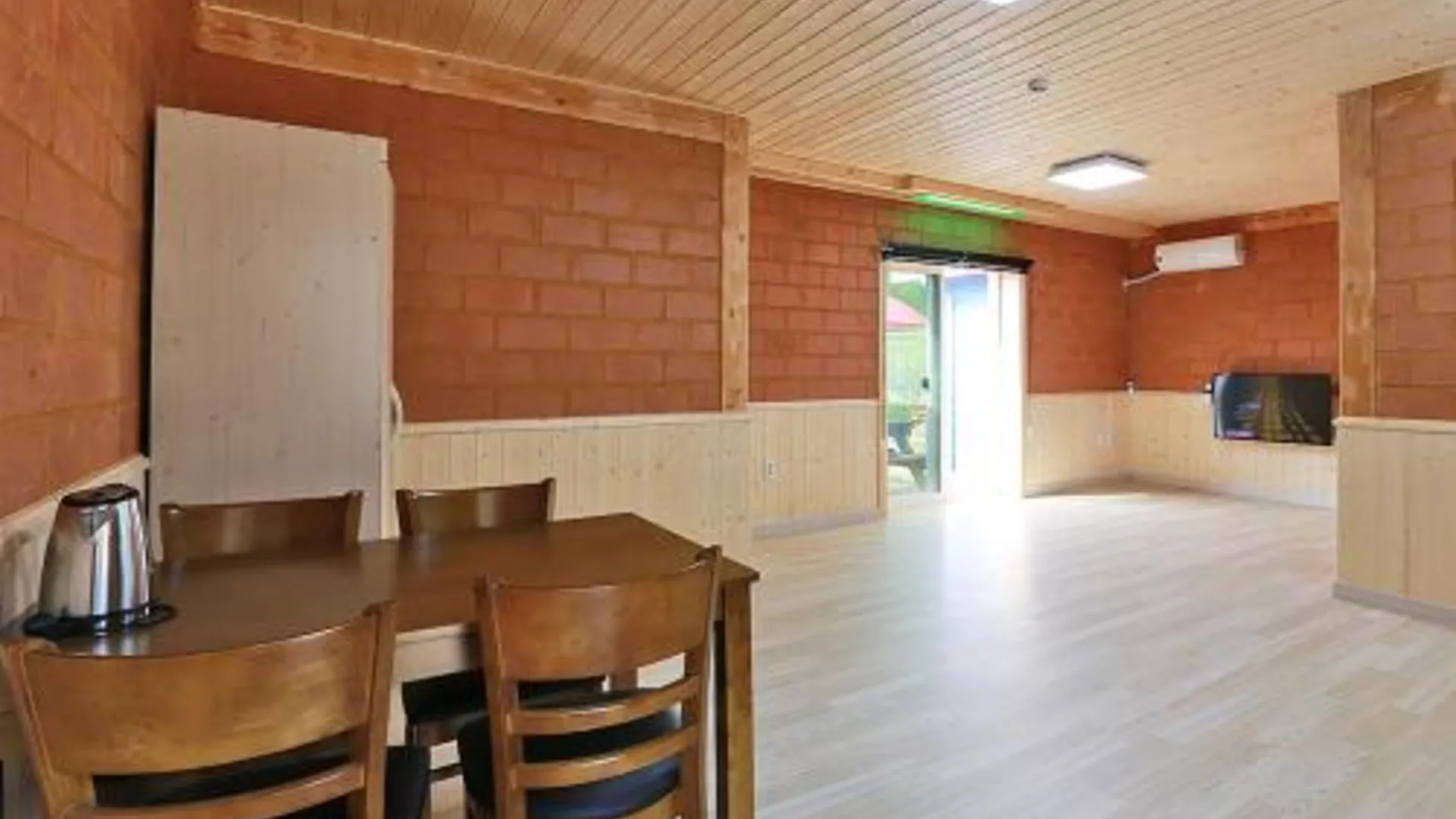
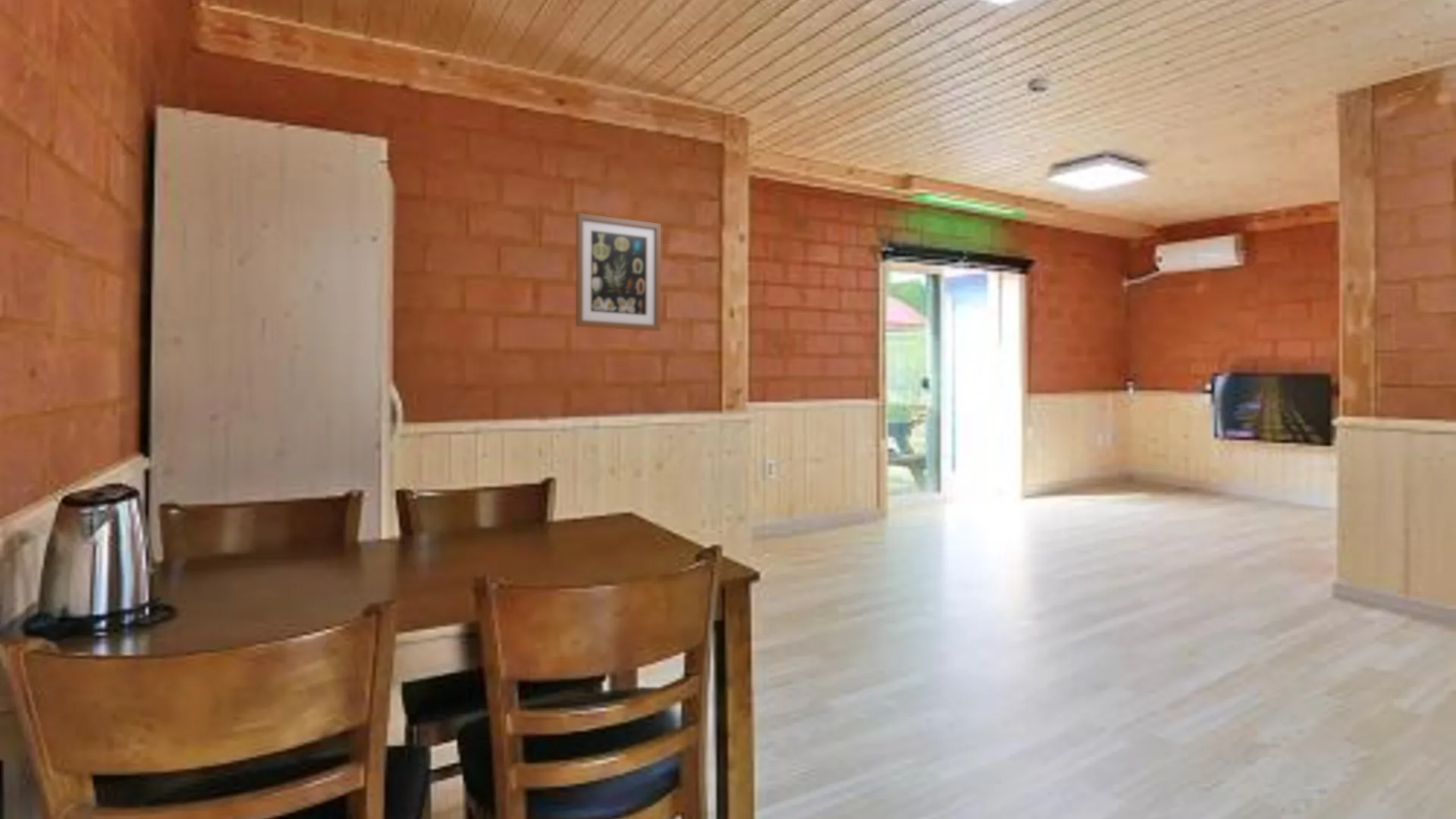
+ wall art (619, 273)
